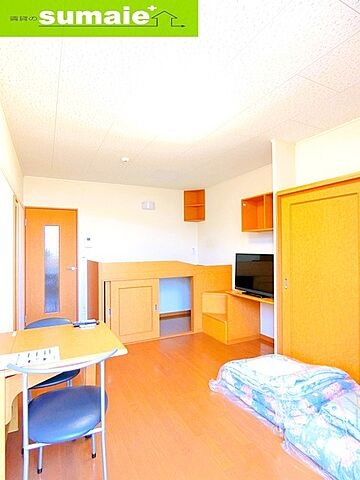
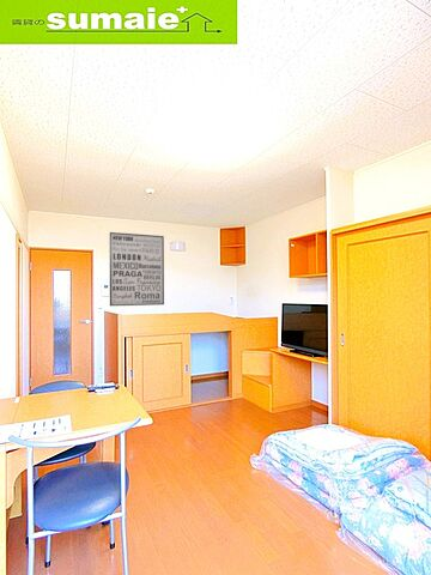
+ wall art (136, 270)
